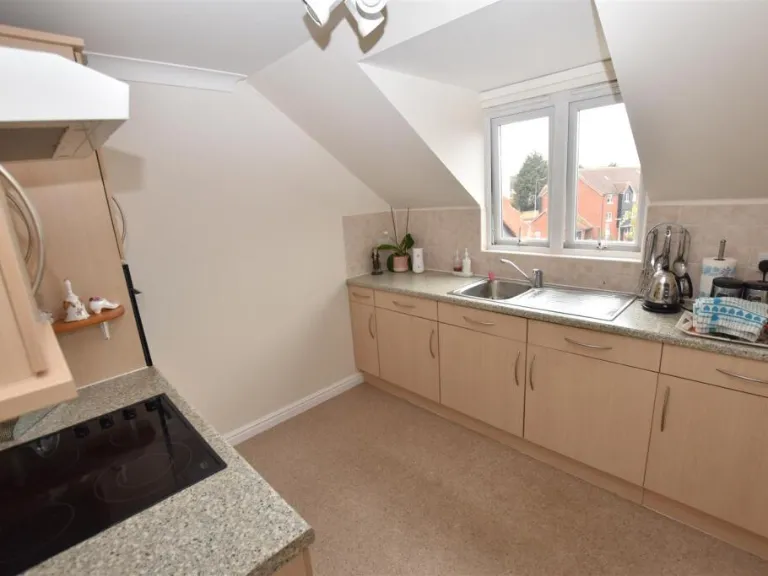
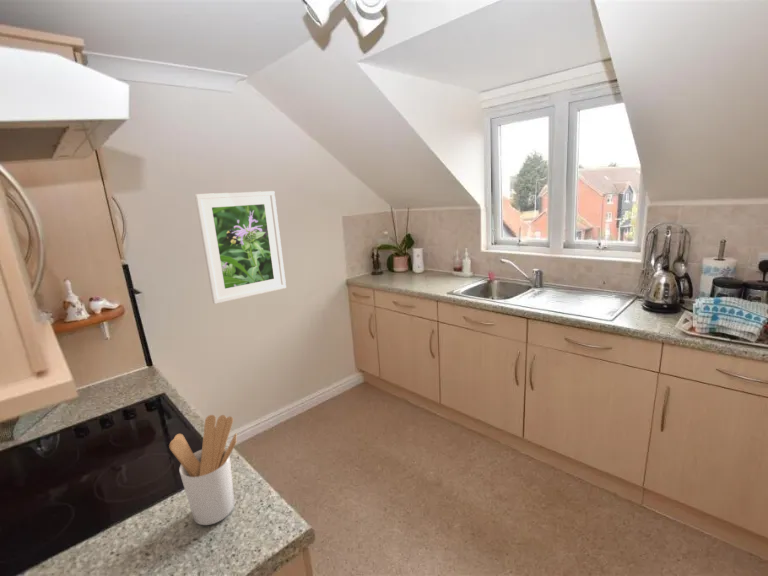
+ utensil holder (212, 465)
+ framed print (244, 245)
